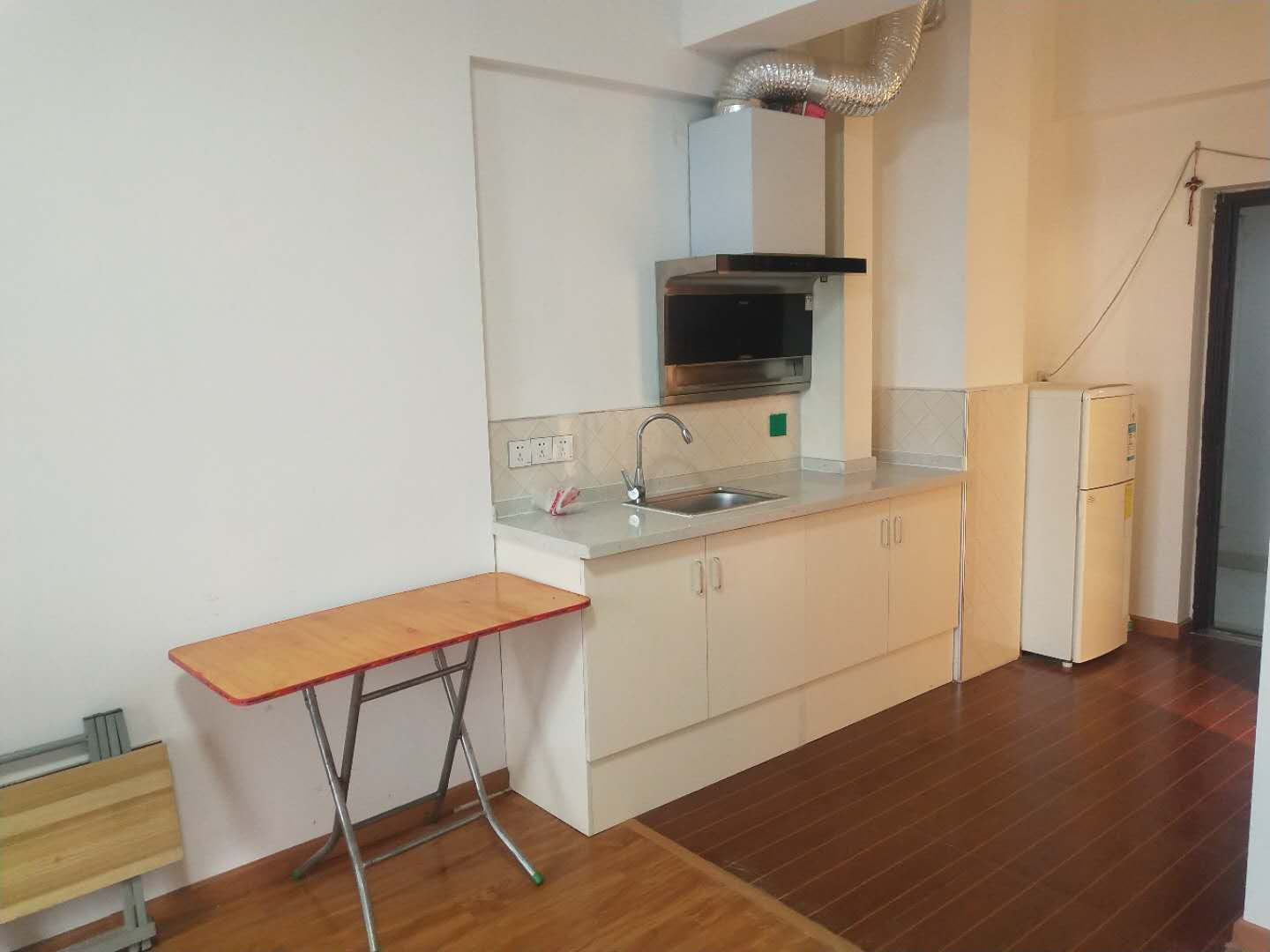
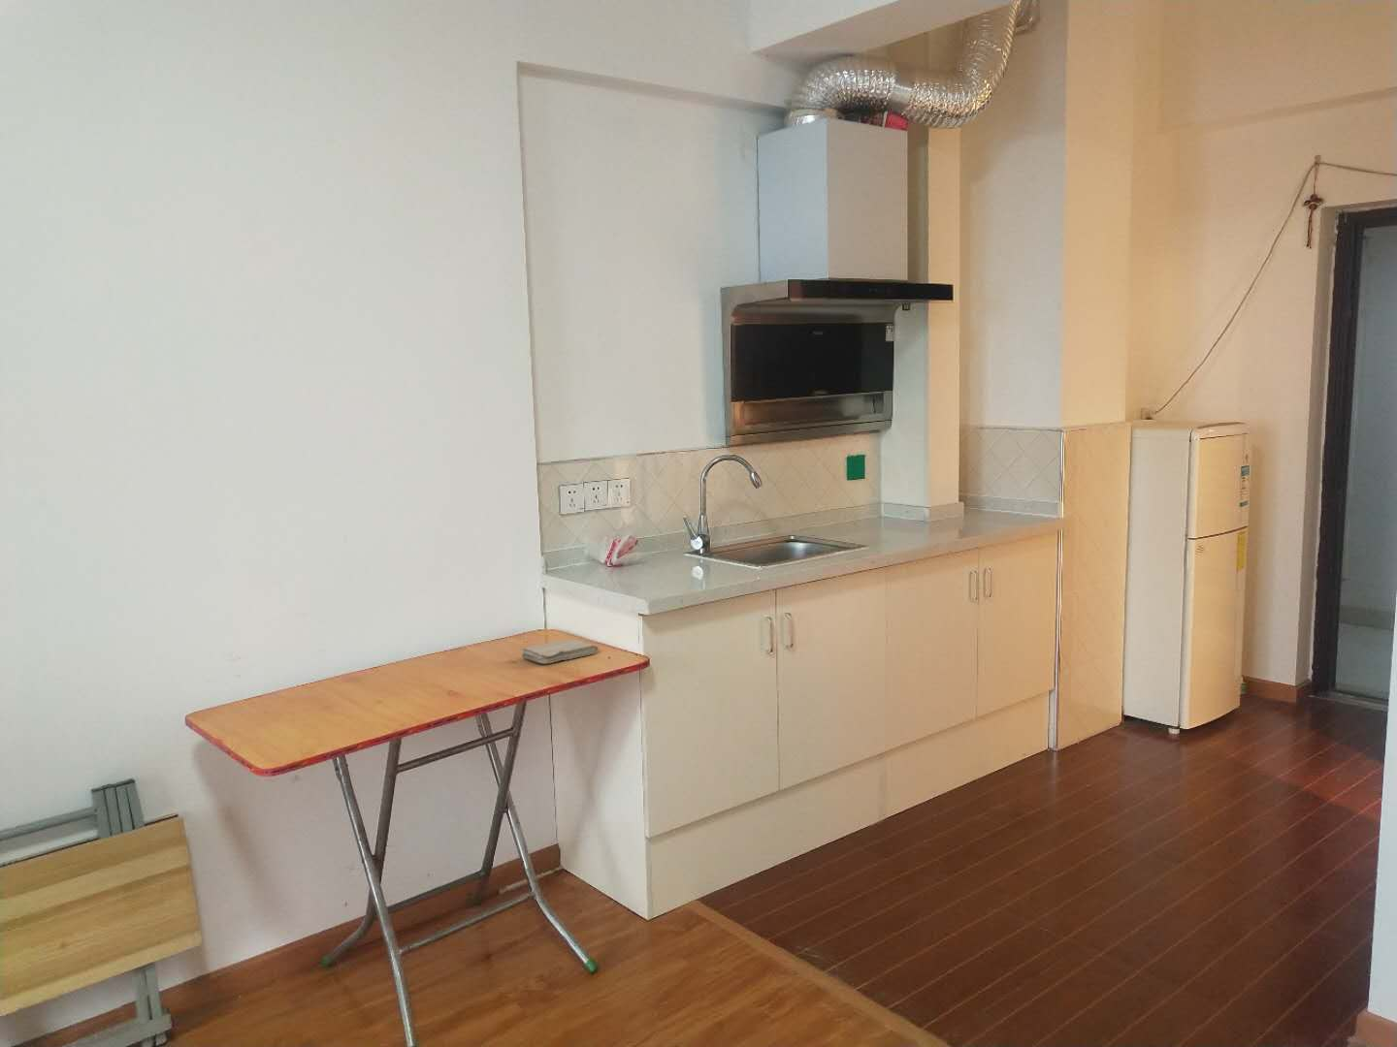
+ washcloth (559, 650)
